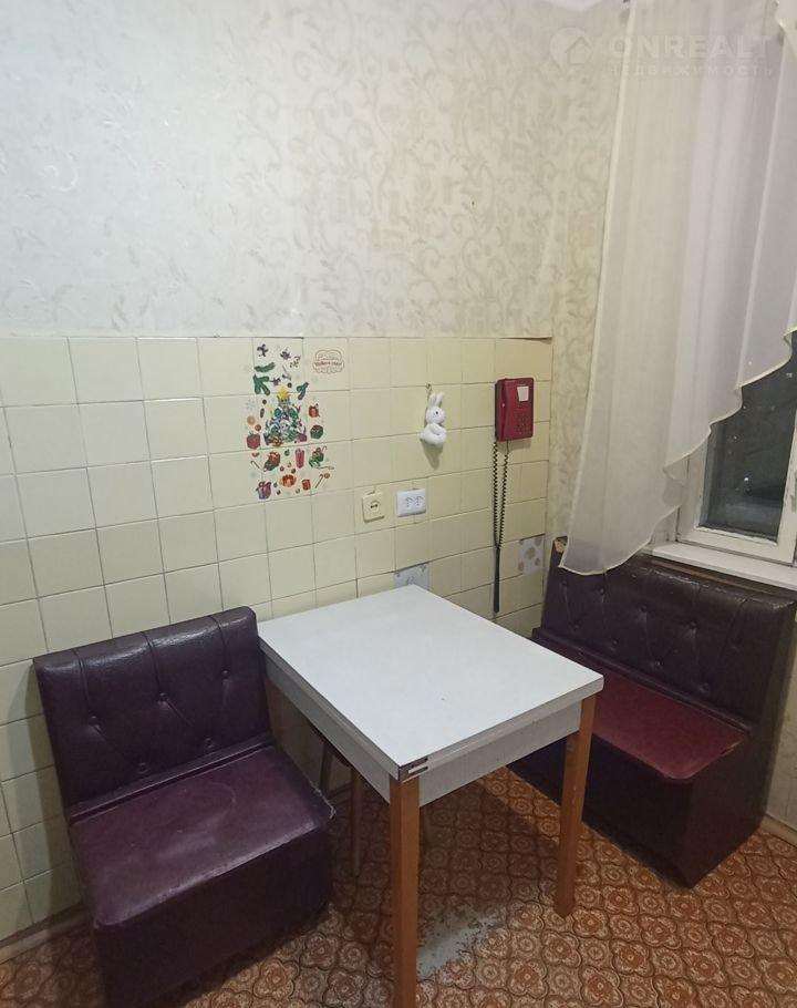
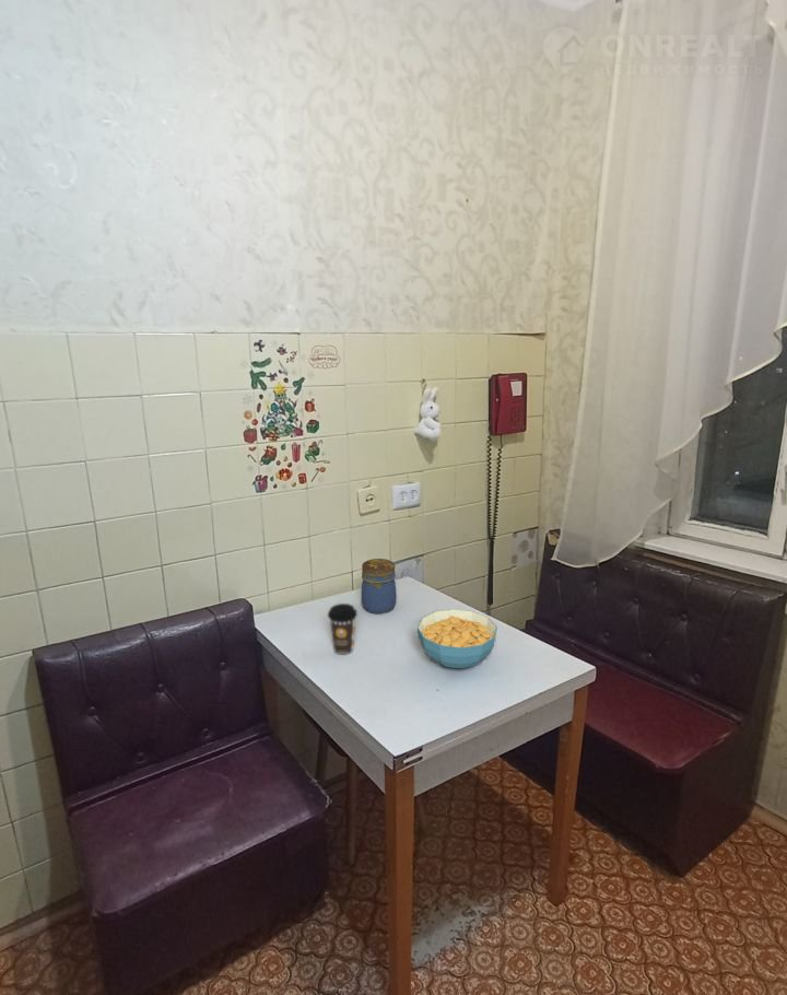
+ coffee cup (342, 629)
+ jar (379, 584)
+ cereal bowl (456, 644)
